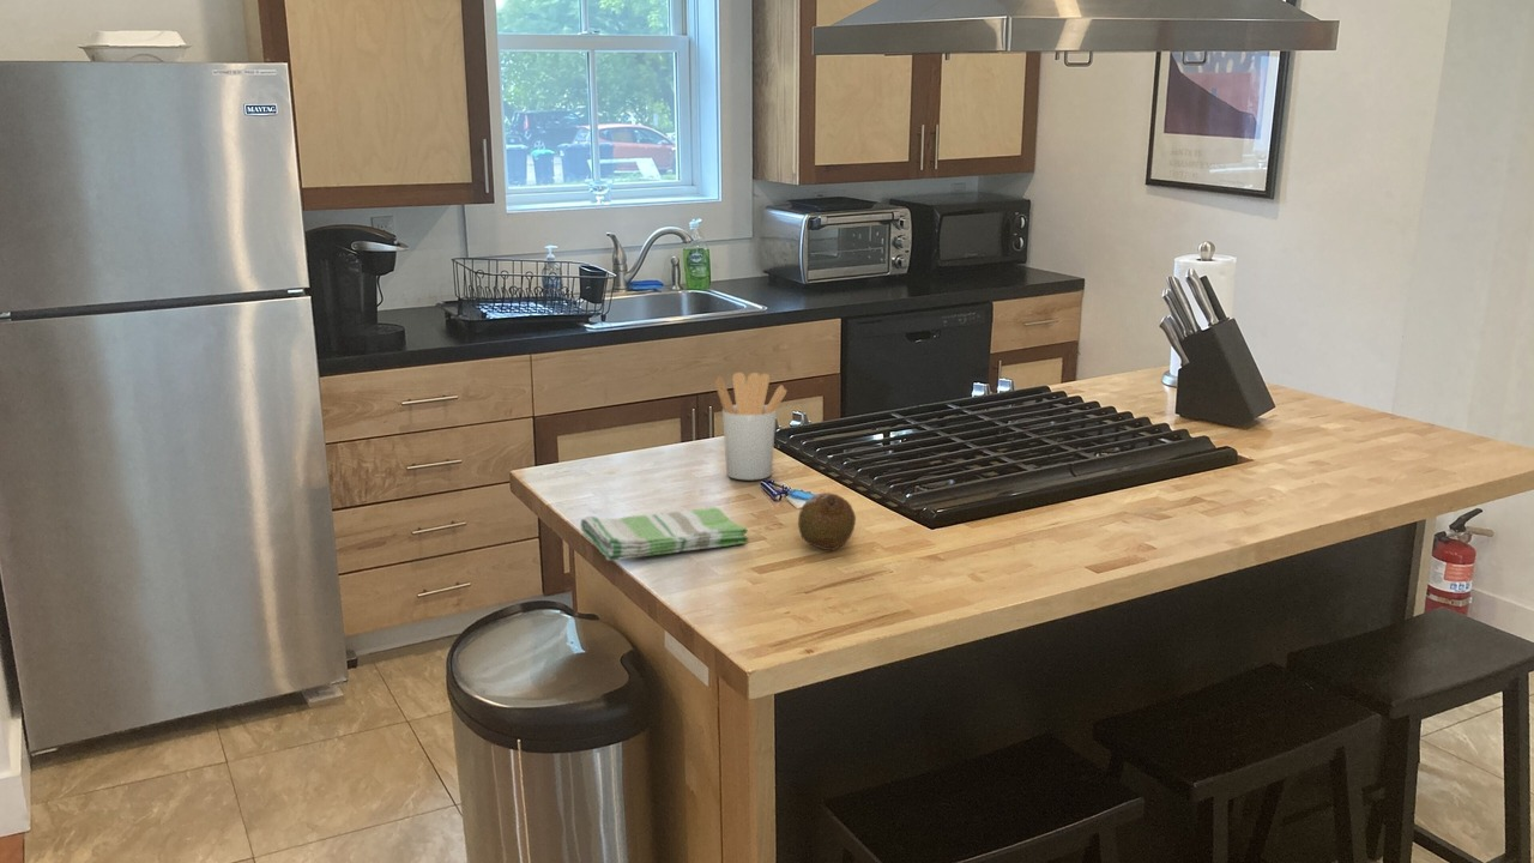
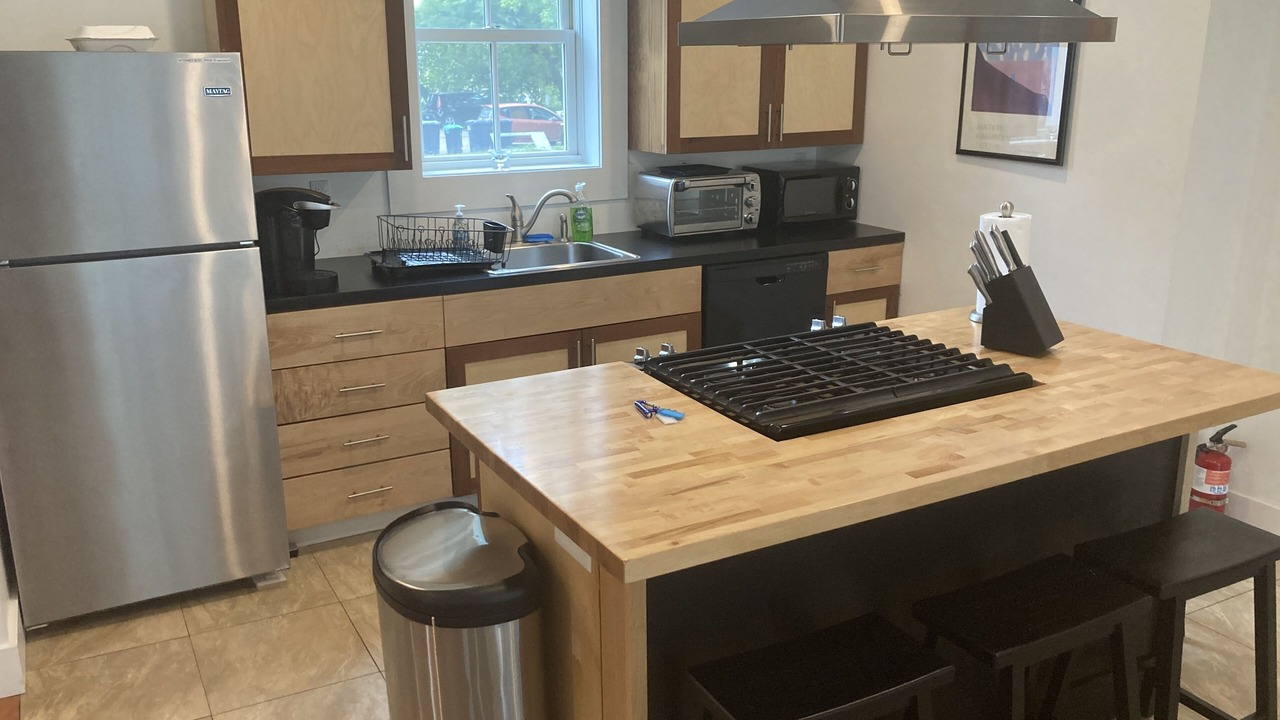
- fruit (826, 519)
- utensil holder (749, 422)
- dish towel (663, 527)
